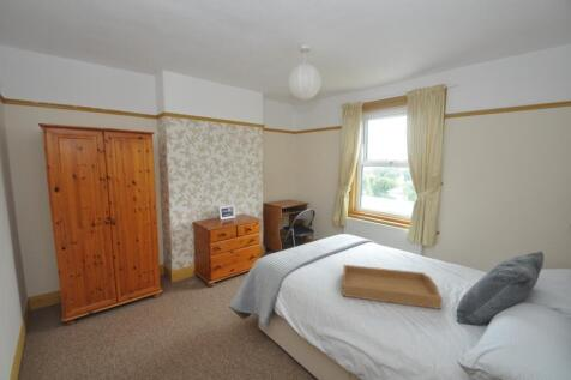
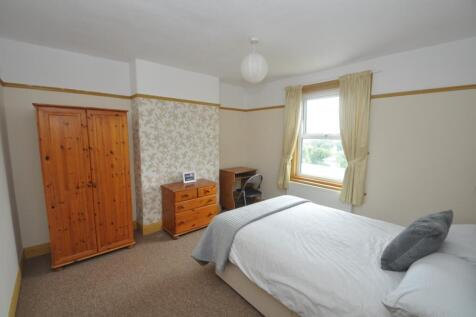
- serving tray (385, 282)
